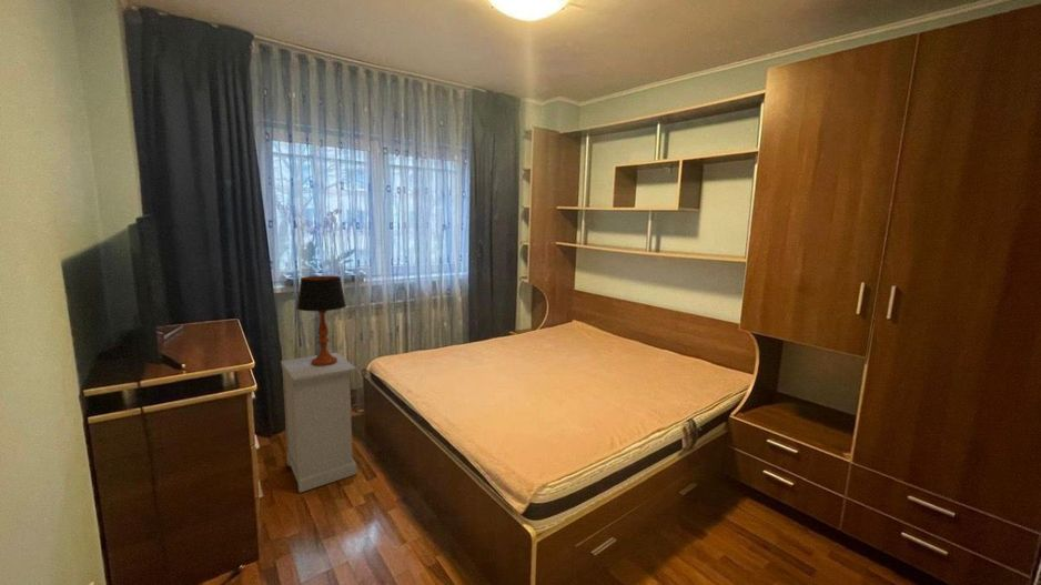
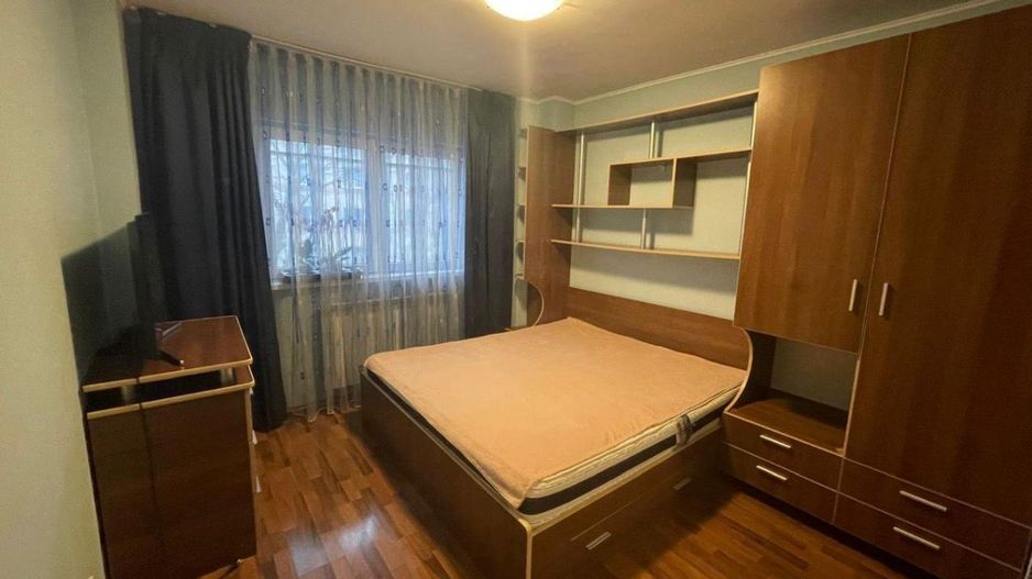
- nightstand (320, 417)
- table lamp (322, 320)
